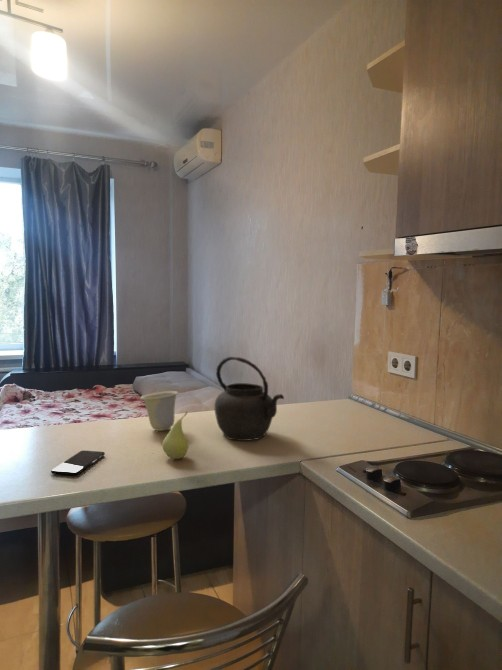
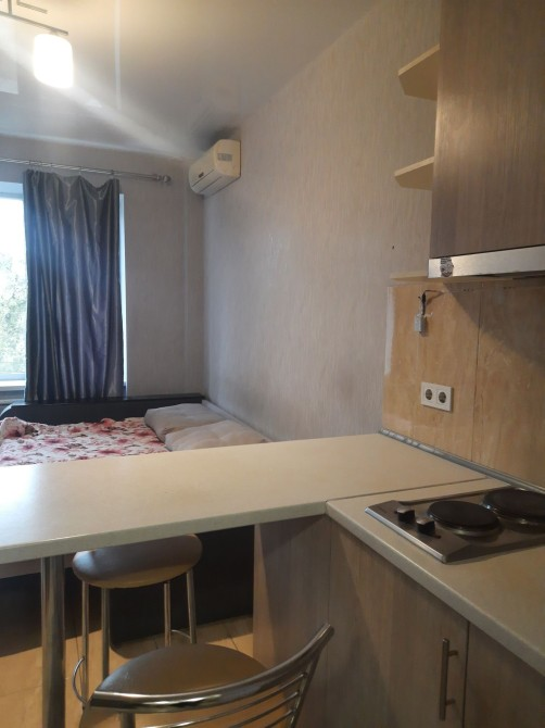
- cup (159, 410)
- fruit (177, 435)
- kettle (248, 397)
- smartphone (79, 462)
